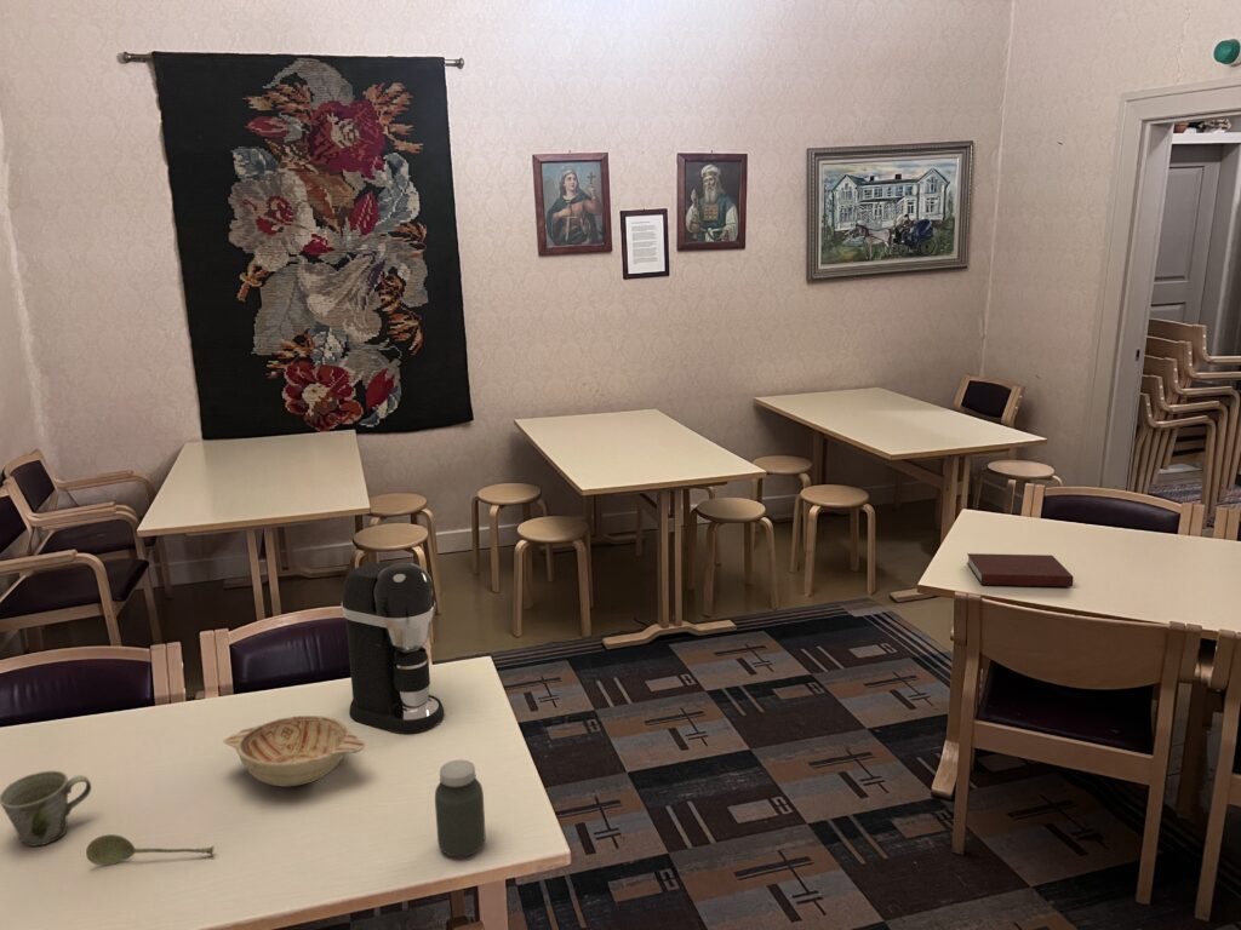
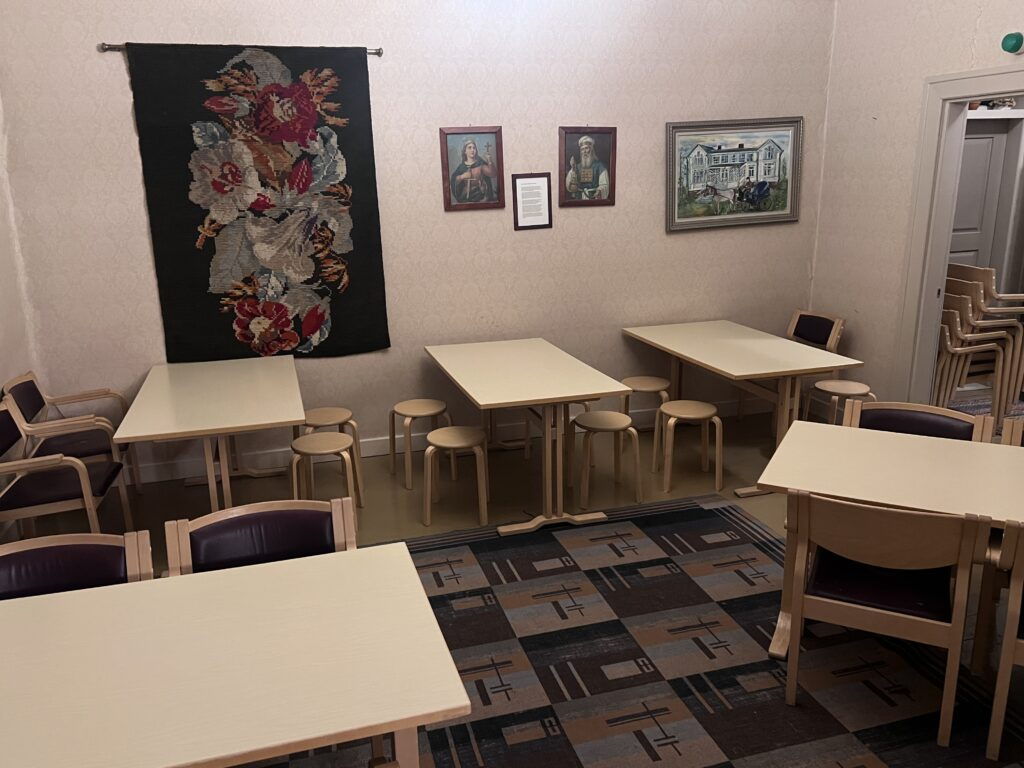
- notebook (1017, 569)
- mug (44, 809)
- decorative bowl (296, 756)
- soupspoon (150, 849)
- coffee maker (390, 638)
- jar (459, 806)
